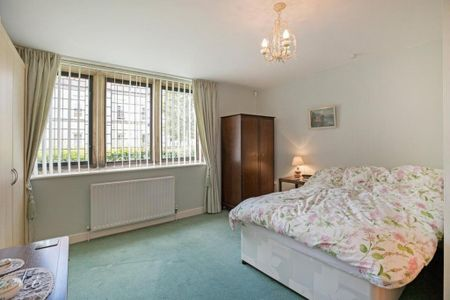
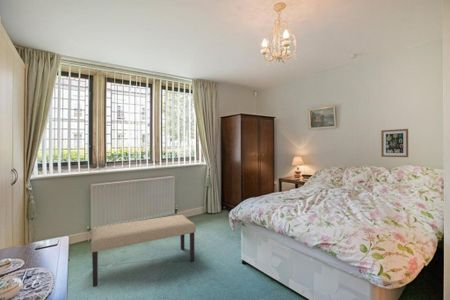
+ bench (145, 241)
+ wall art (394, 143)
